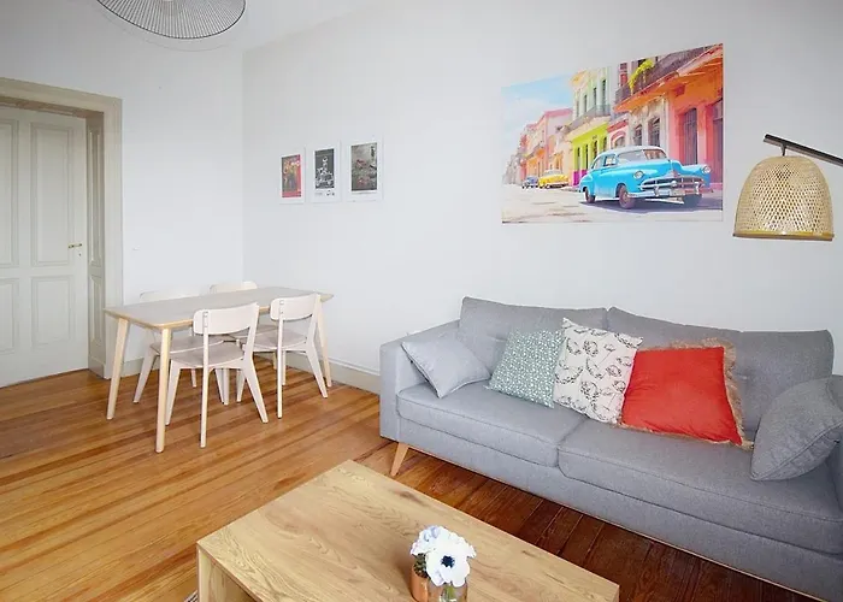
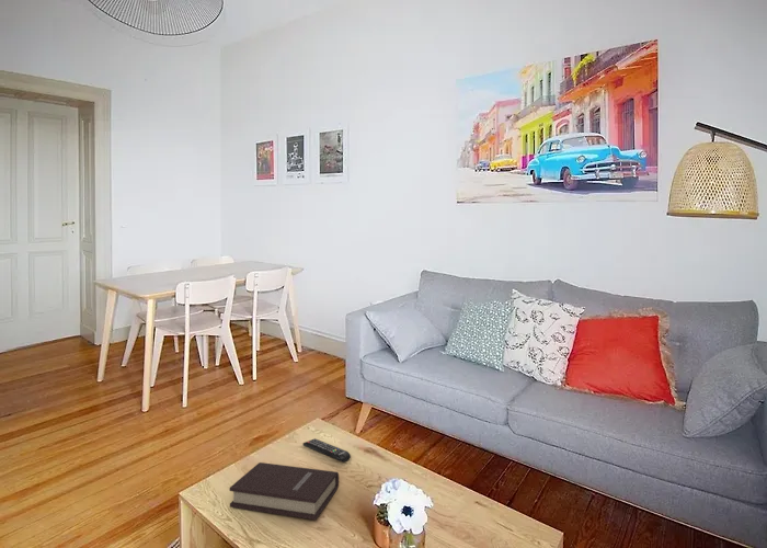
+ remote control (325, 449)
+ book (286, 487)
